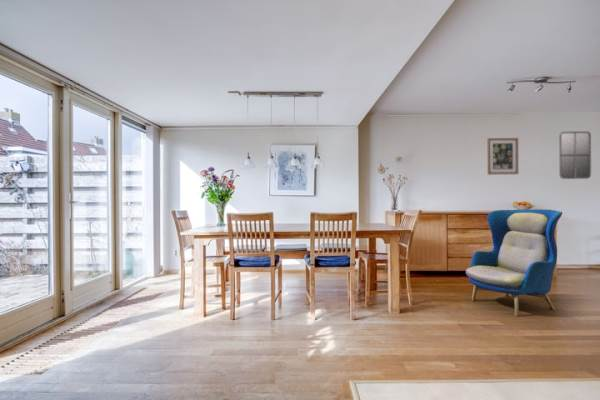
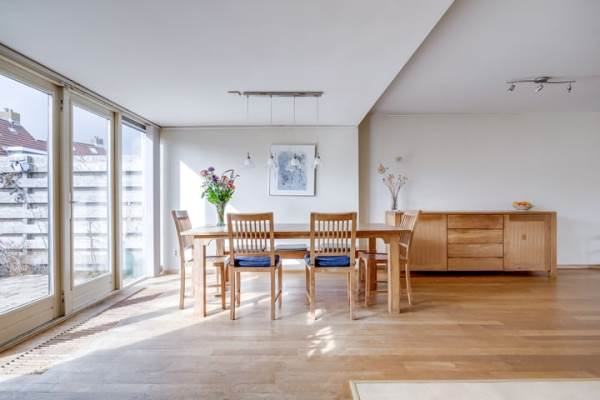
- home mirror (574, 155)
- armchair (512, 257)
- wall art (502, 156)
